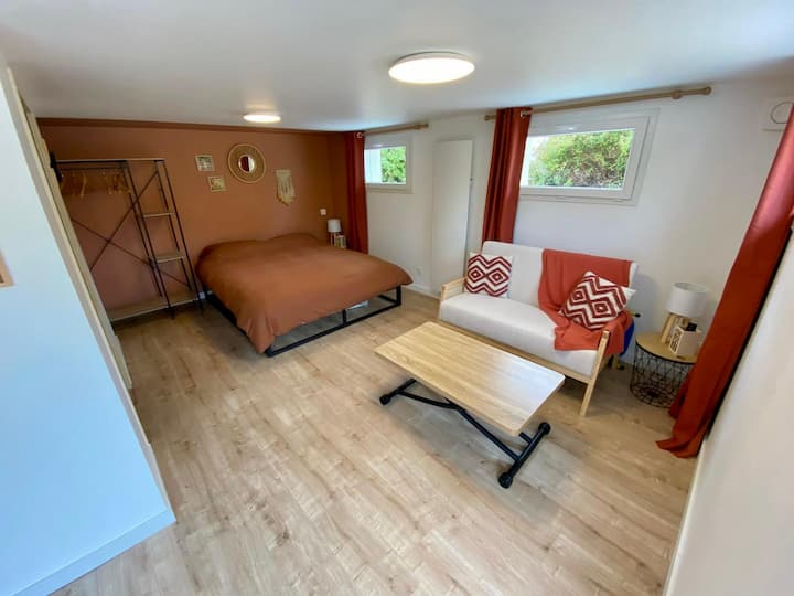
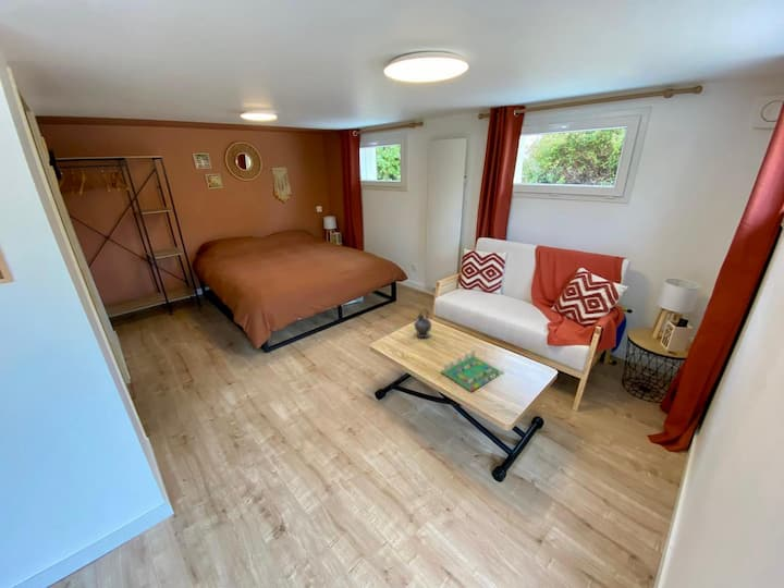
+ teapot (421, 322)
+ board game (471, 368)
